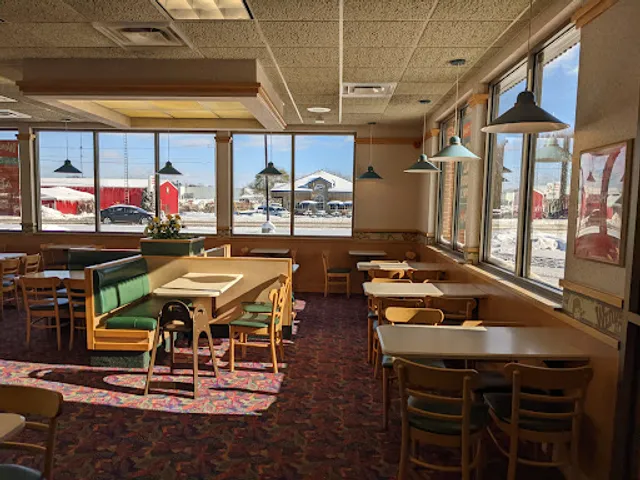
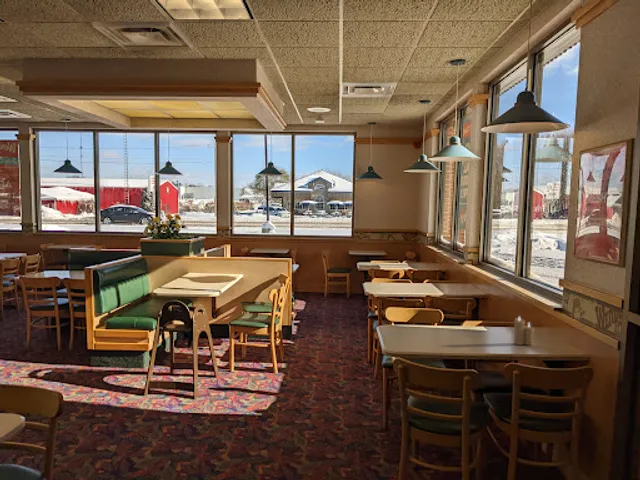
+ candle (524, 330)
